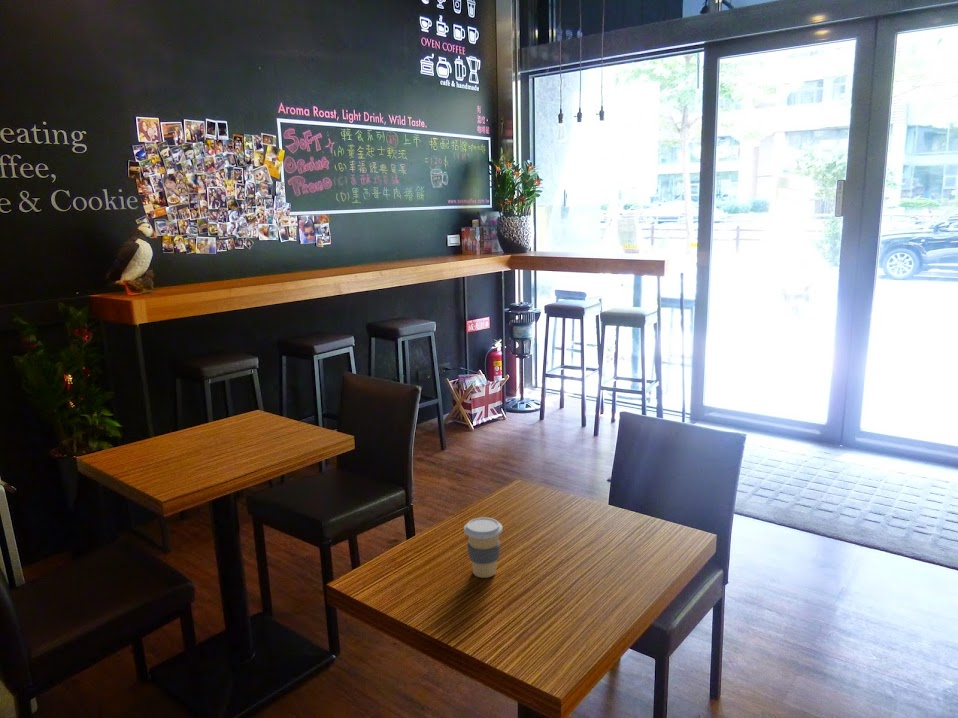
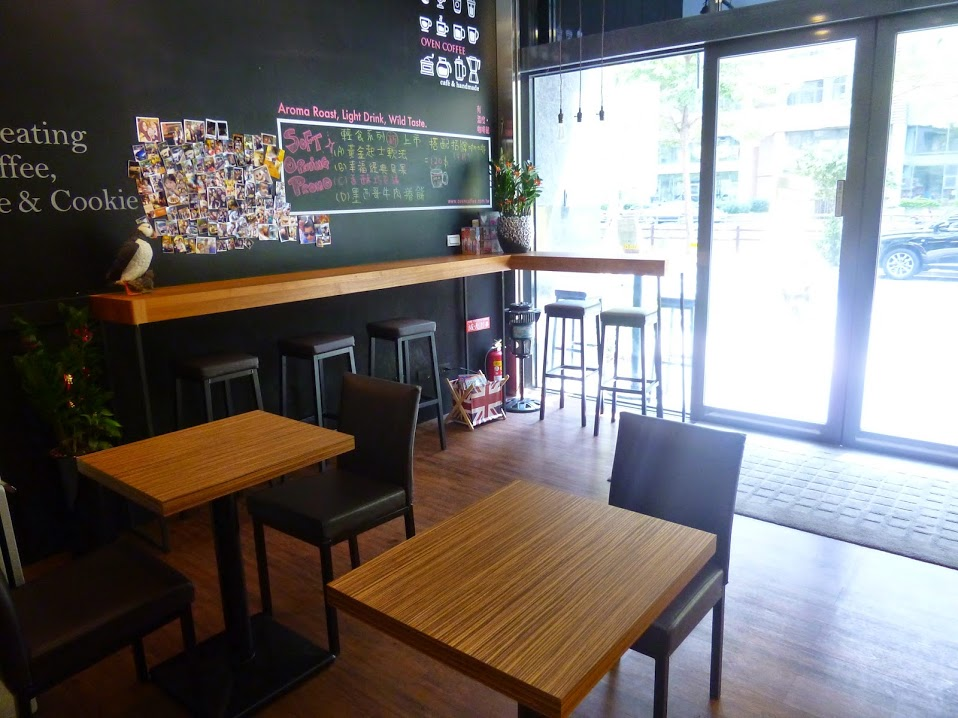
- coffee cup (483, 548)
